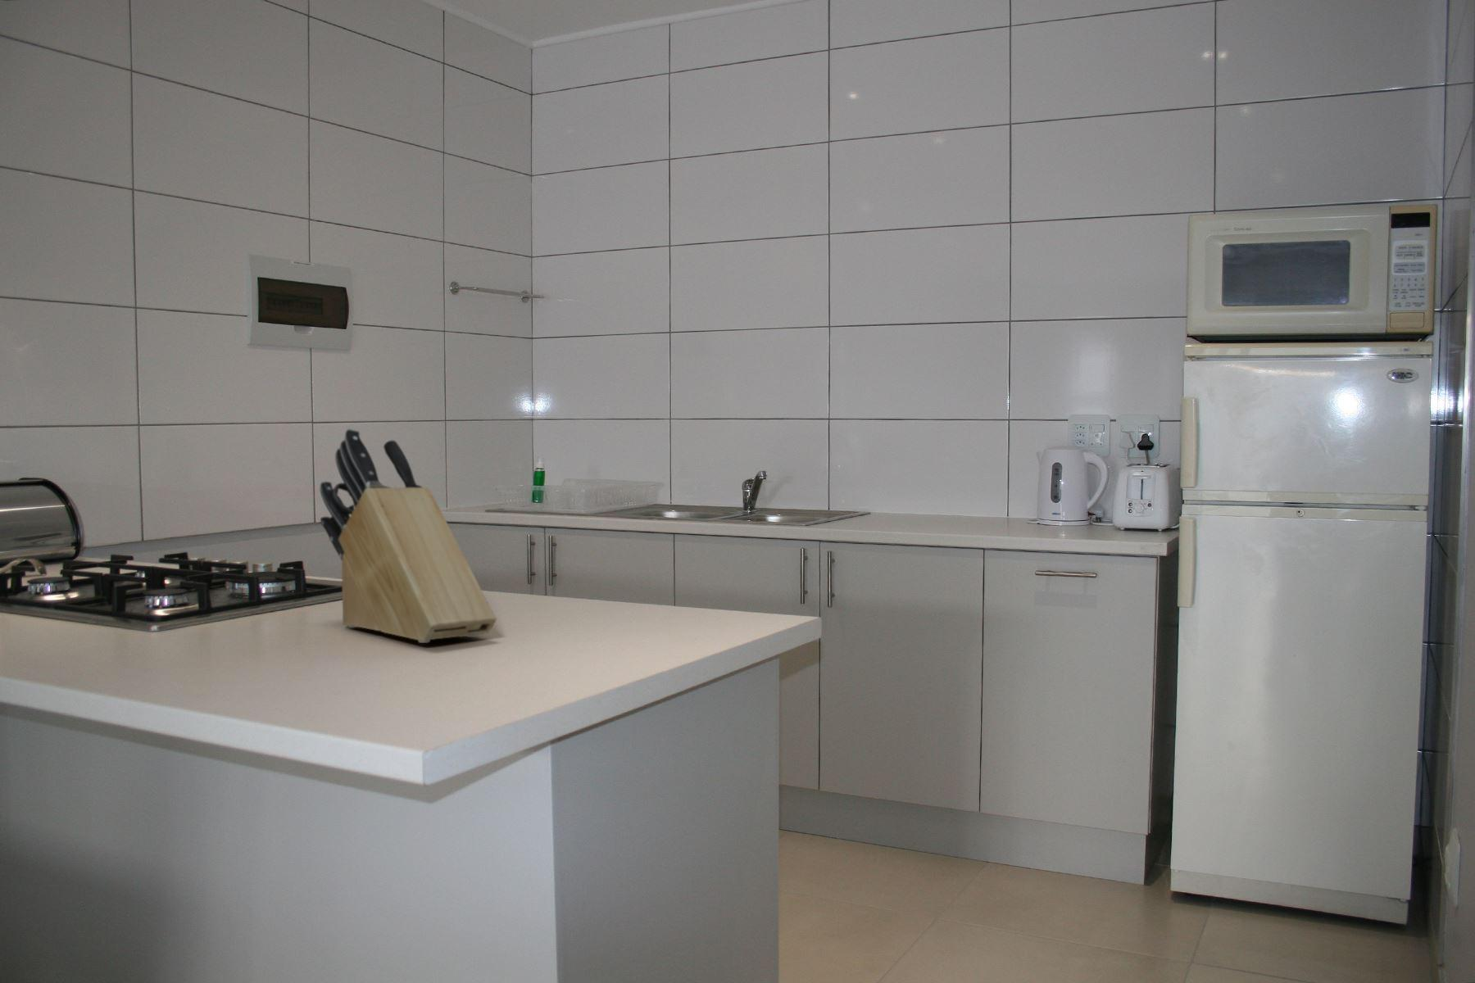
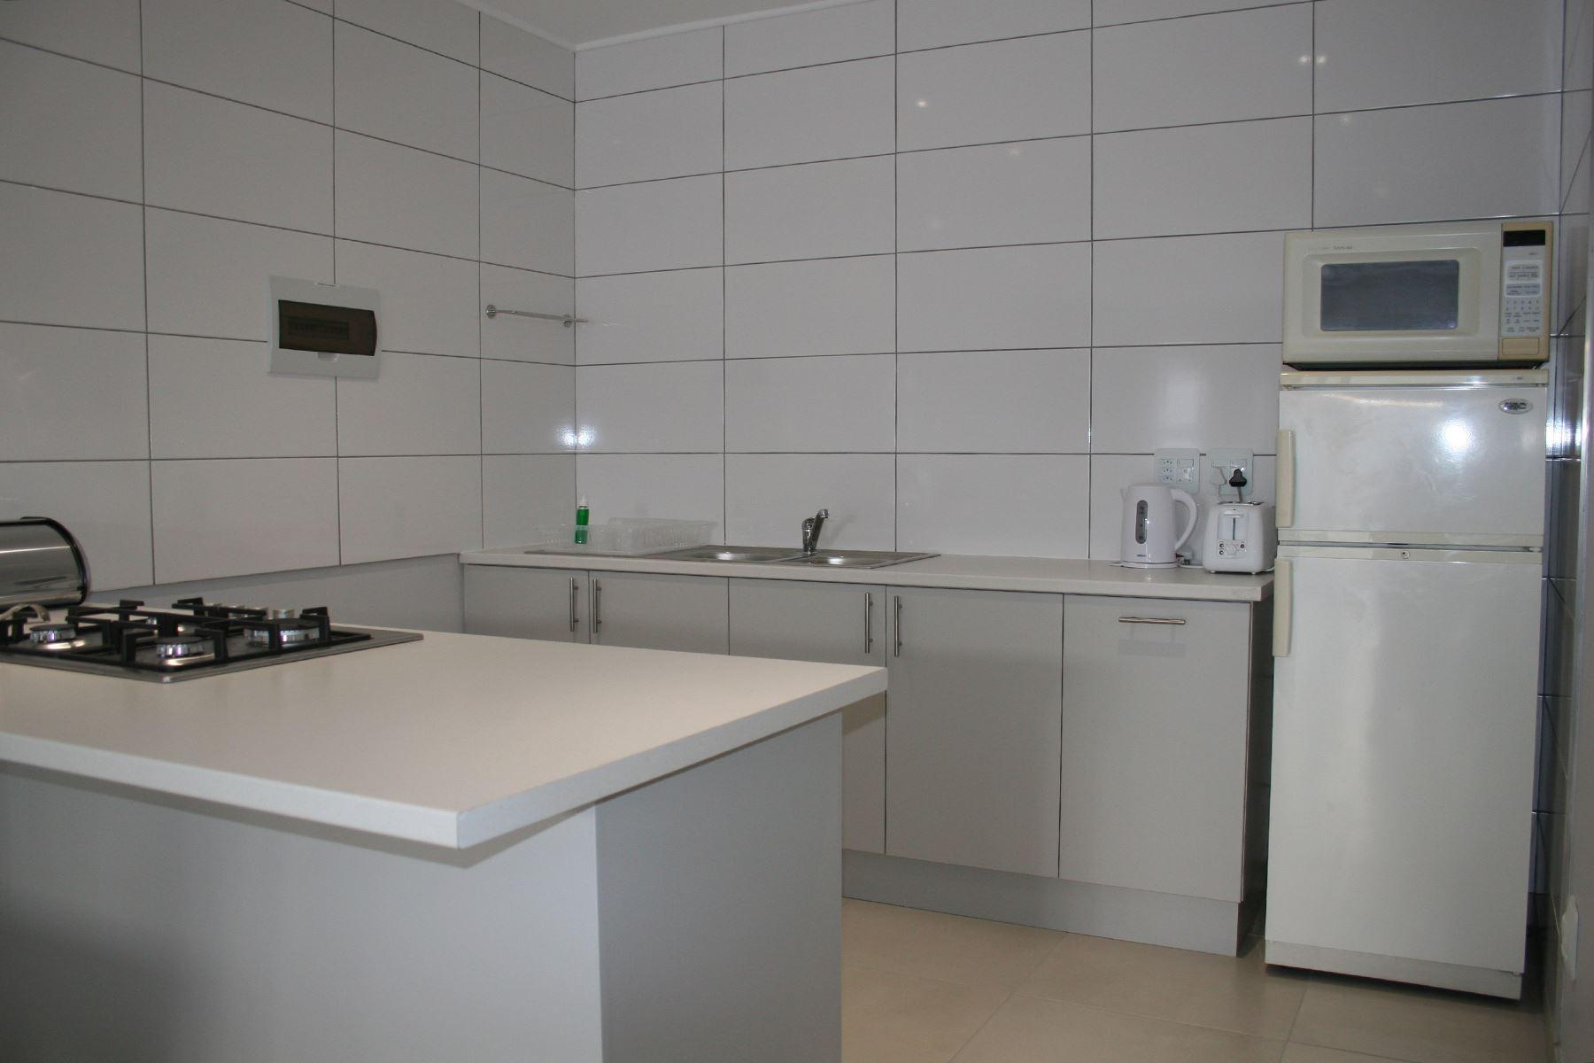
- knife block (401, 529)
